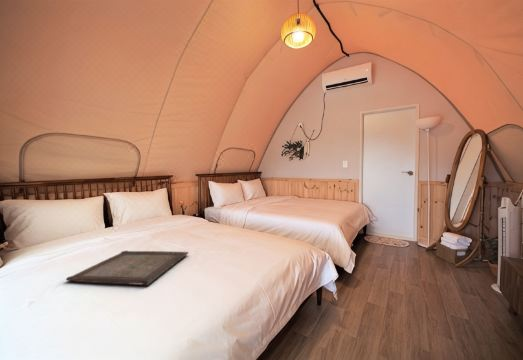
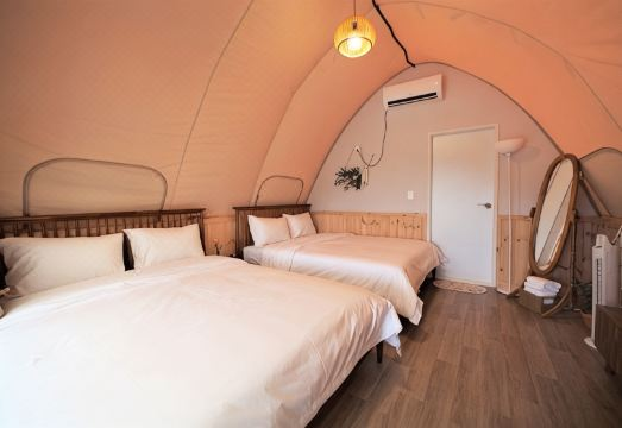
- serving tray (135, 264)
